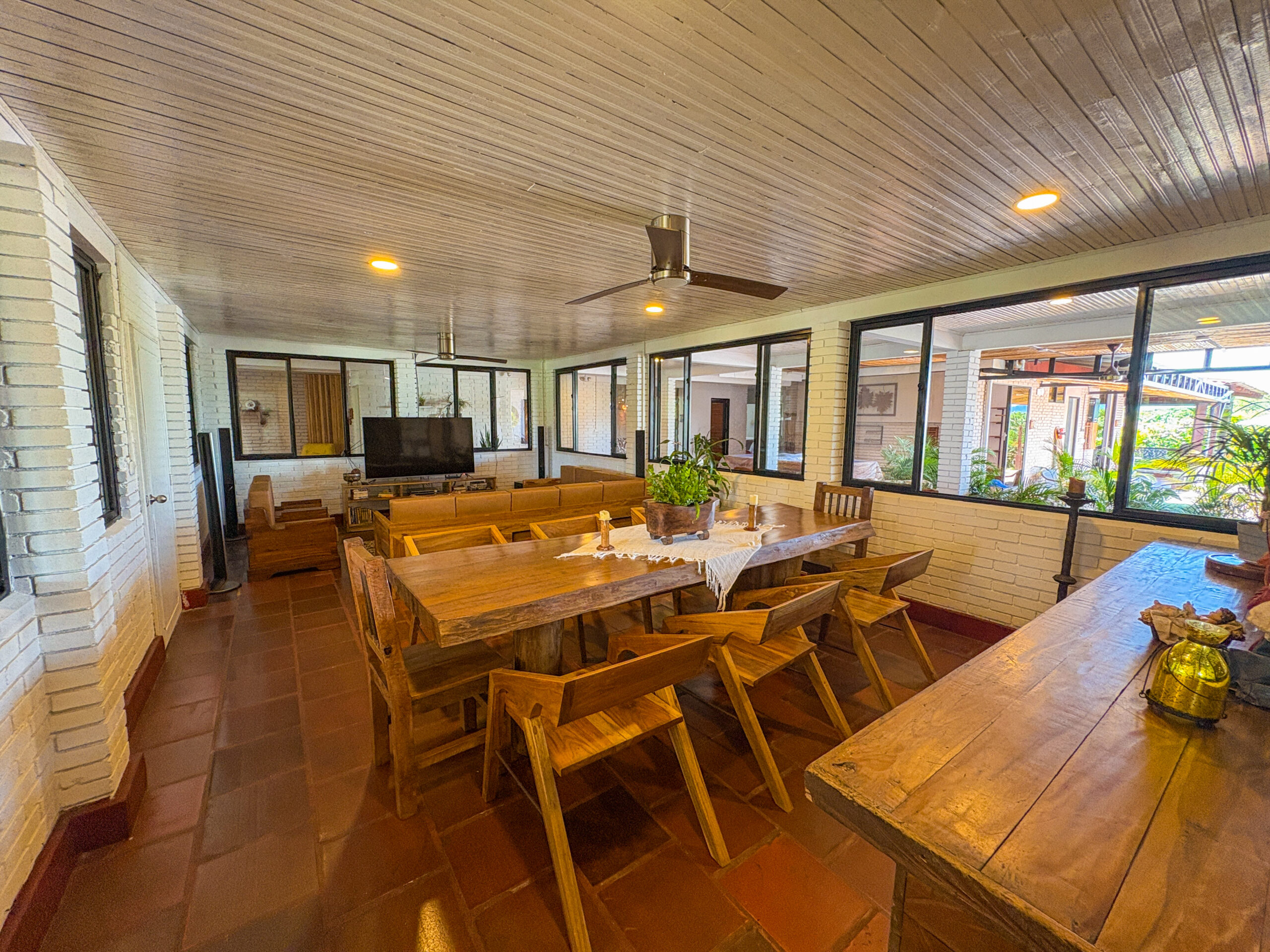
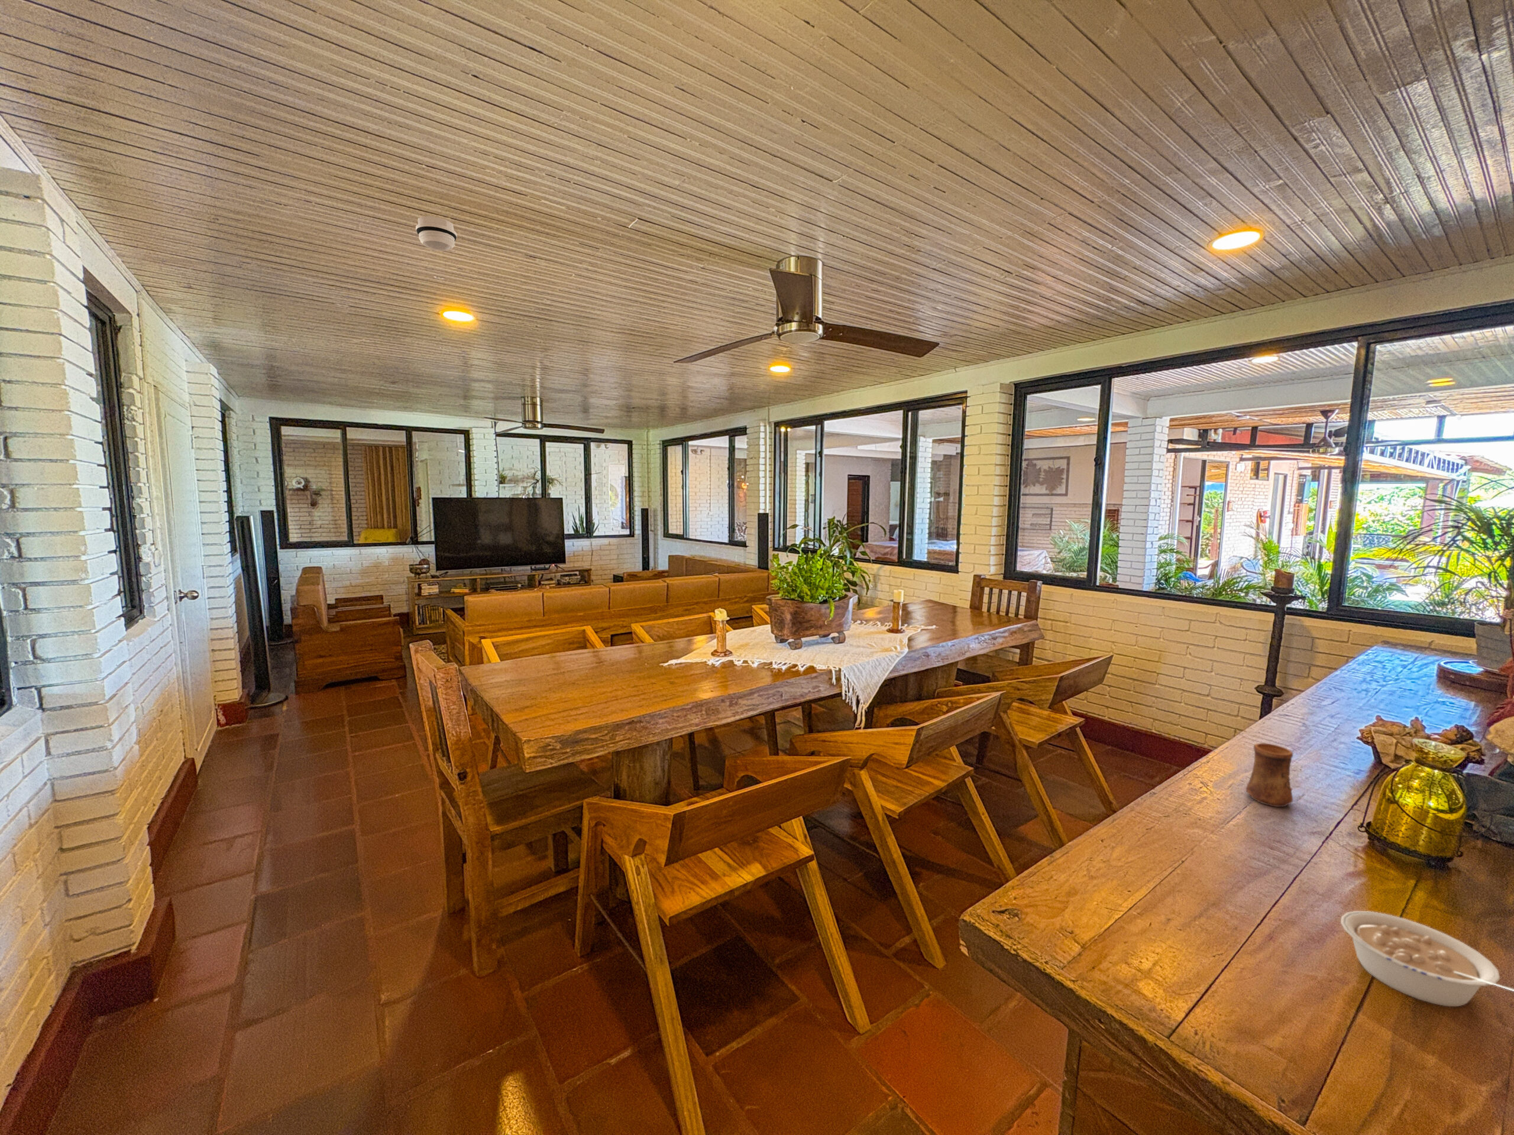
+ legume (1420, 960)
+ smoke detector (436, 234)
+ cup (1271, 775)
